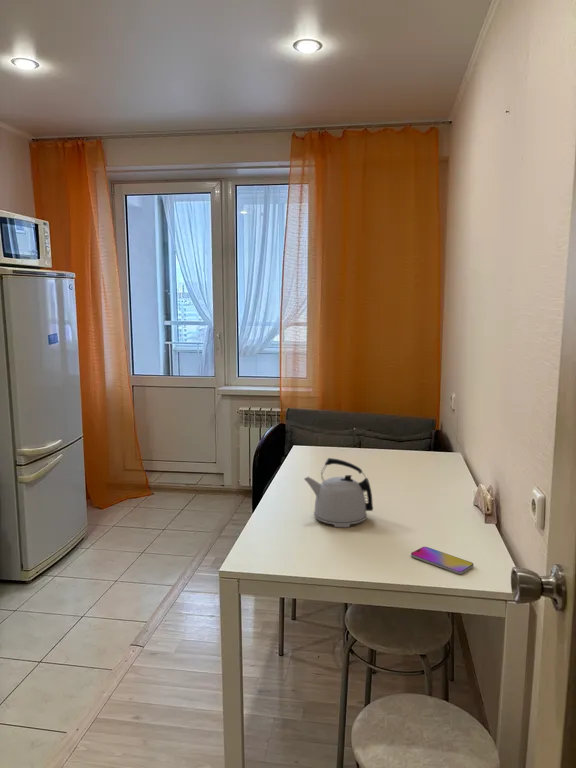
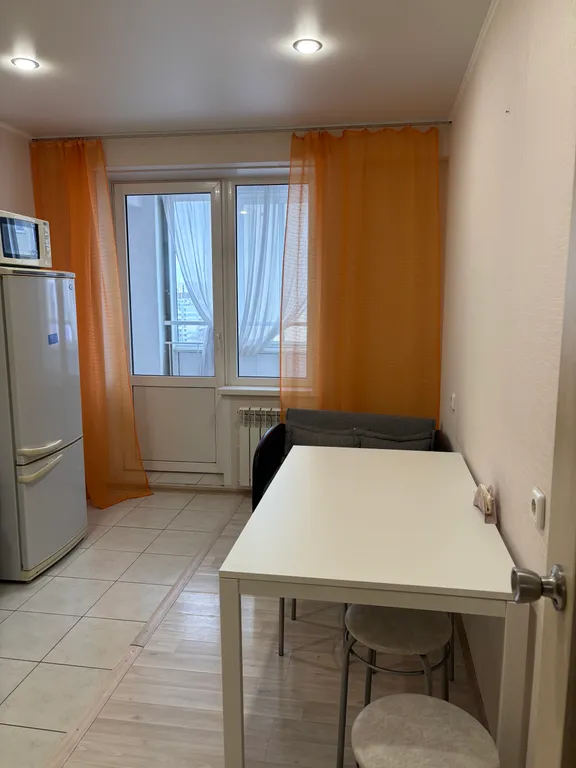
- kettle (338, 488)
- smartphone (441, 559)
